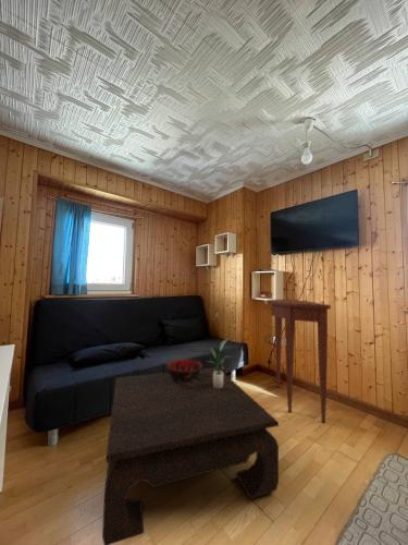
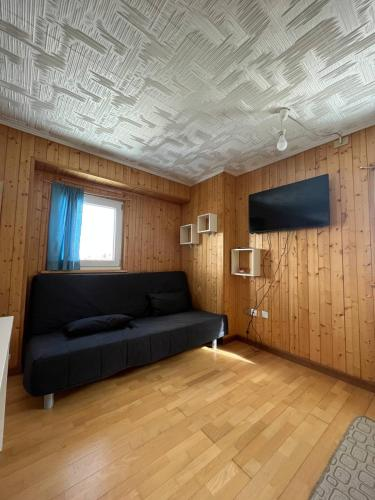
- decorative bowl (185, 370)
- console table (293, 350)
- coffee table (182, 425)
- potted plant (218, 362)
